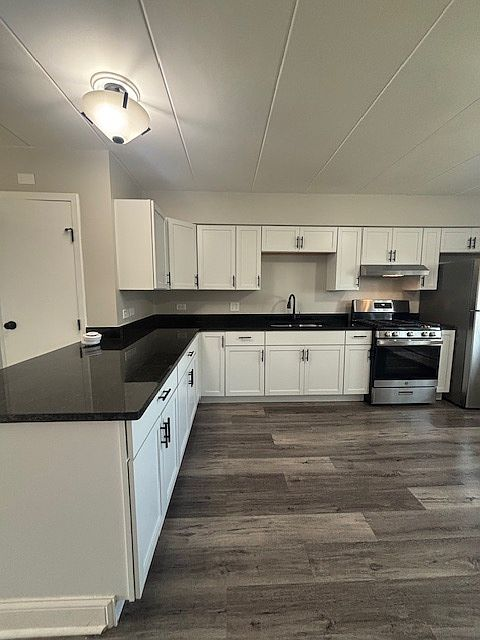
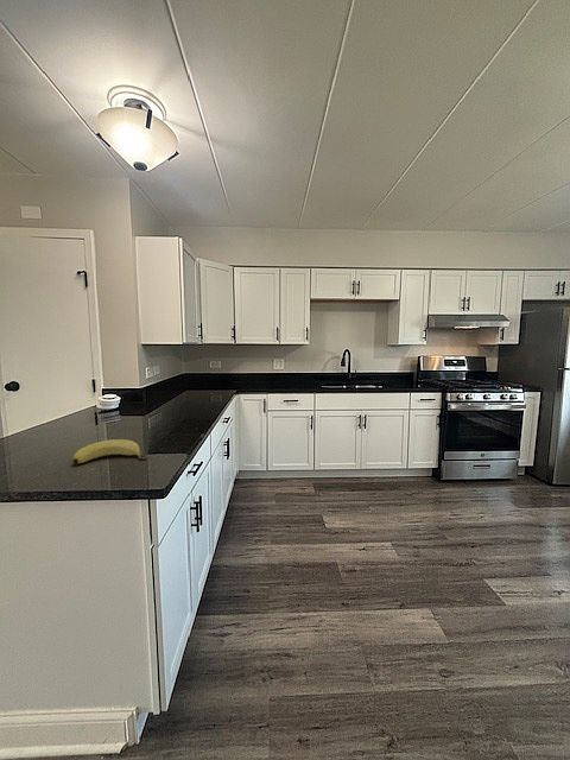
+ banana (109, 452)
